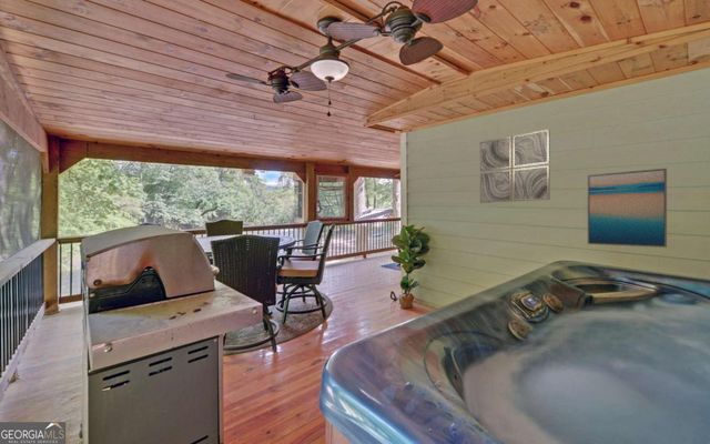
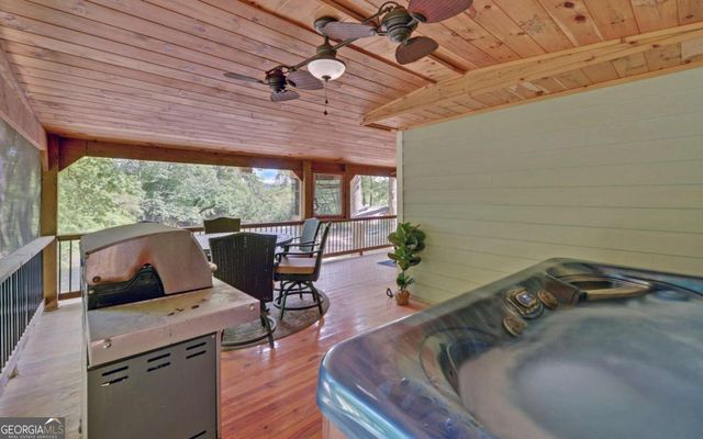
- wall art (511, 168)
- wall art (625, 209)
